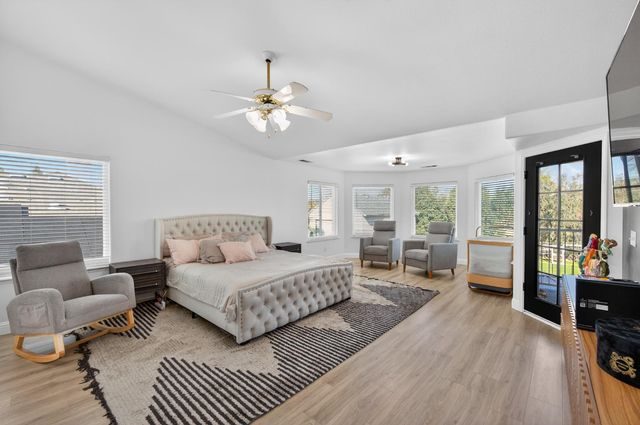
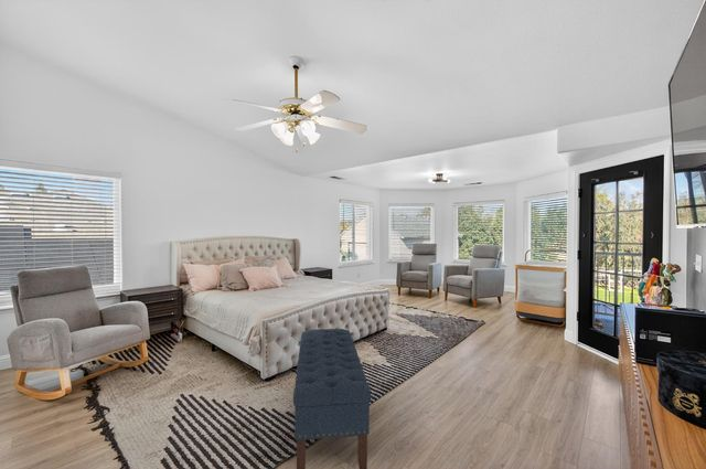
+ bench (328, 385)
